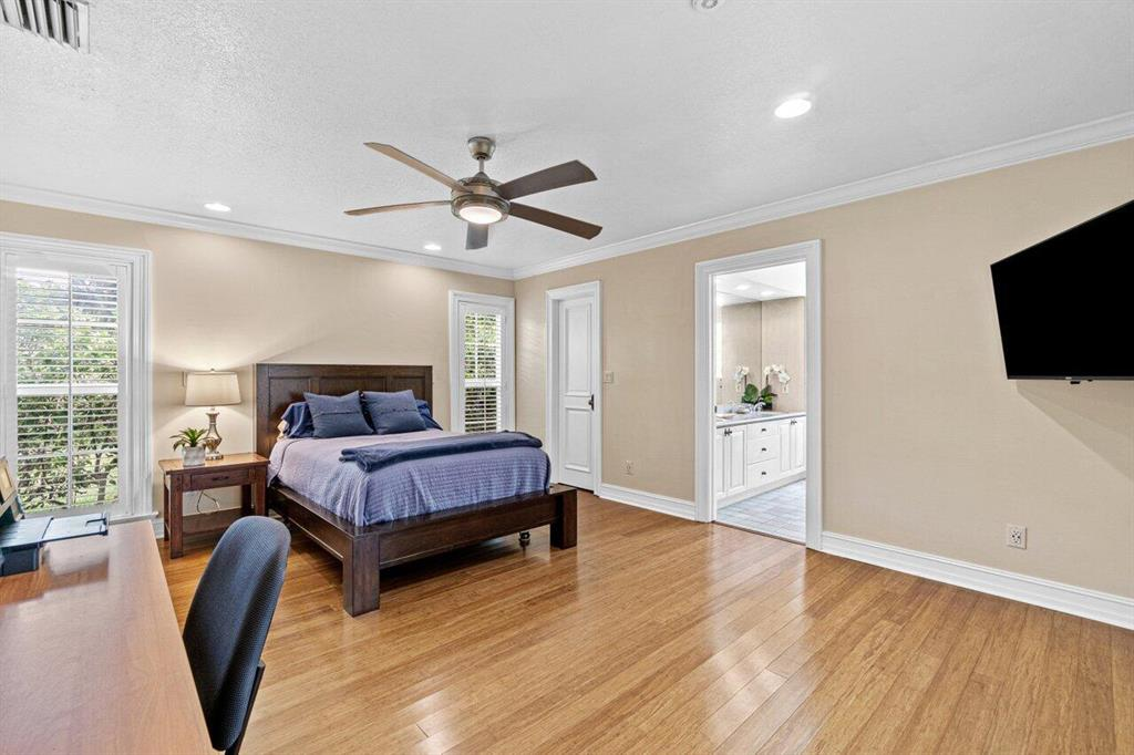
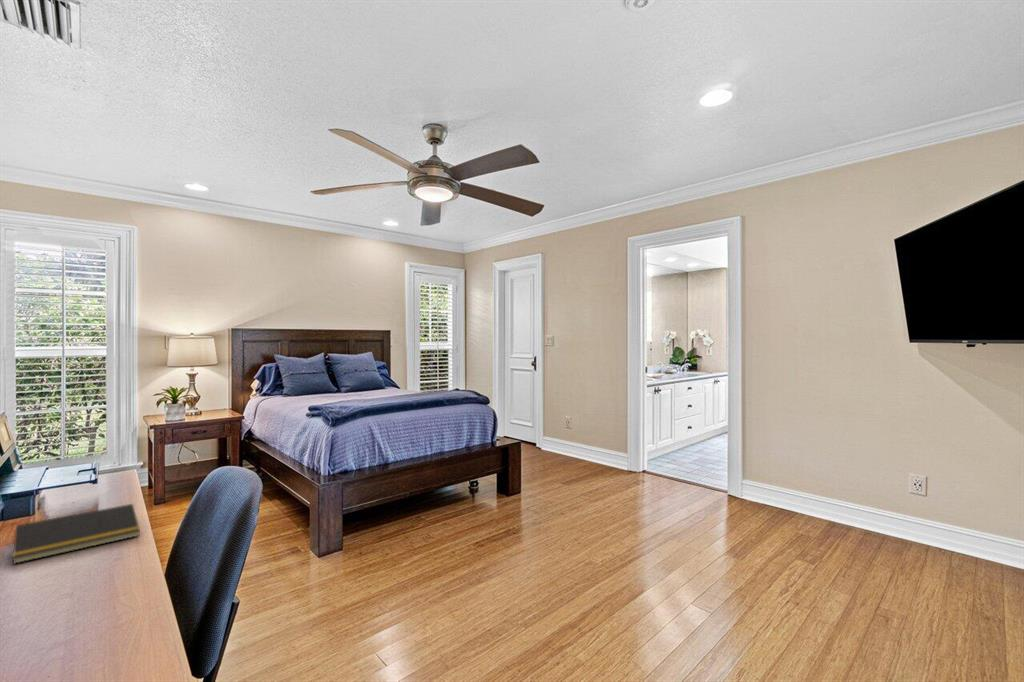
+ notepad (79, 530)
